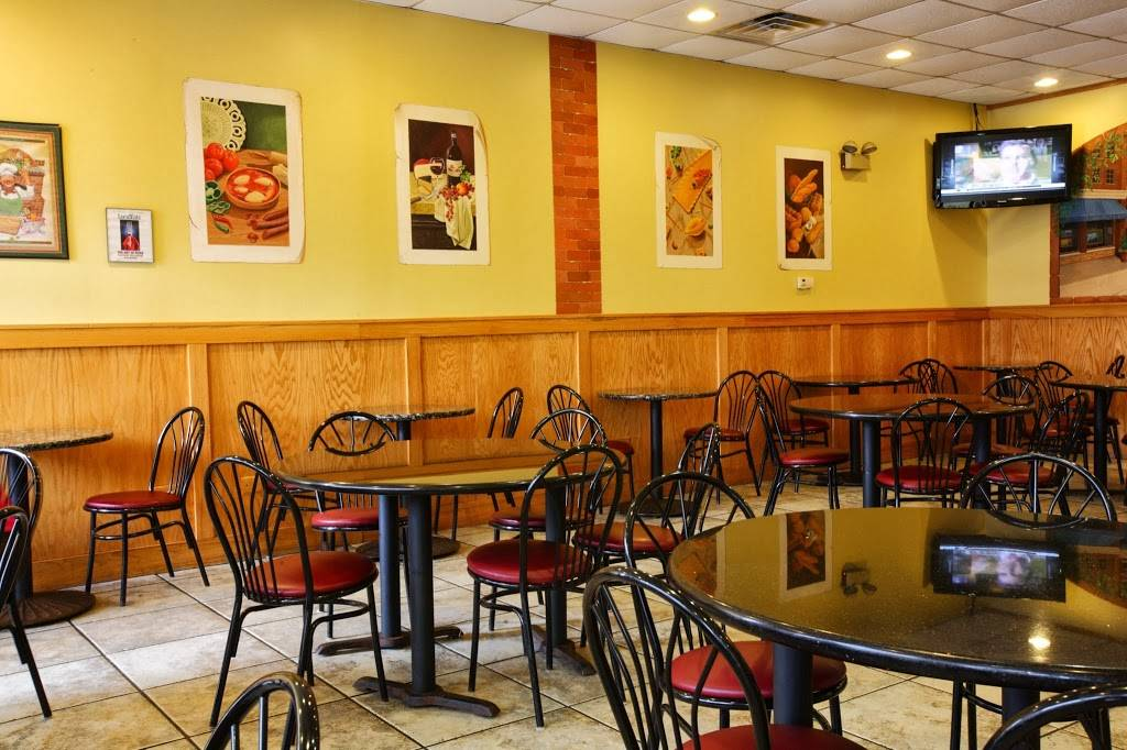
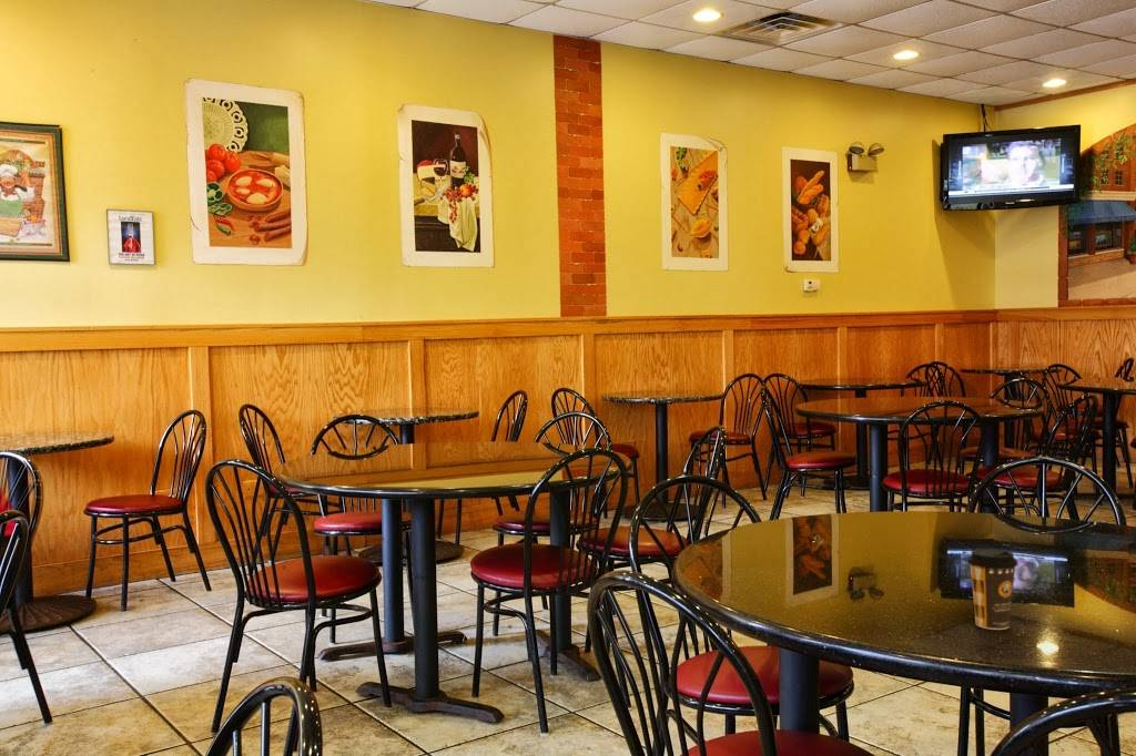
+ coffee cup (992, 589)
